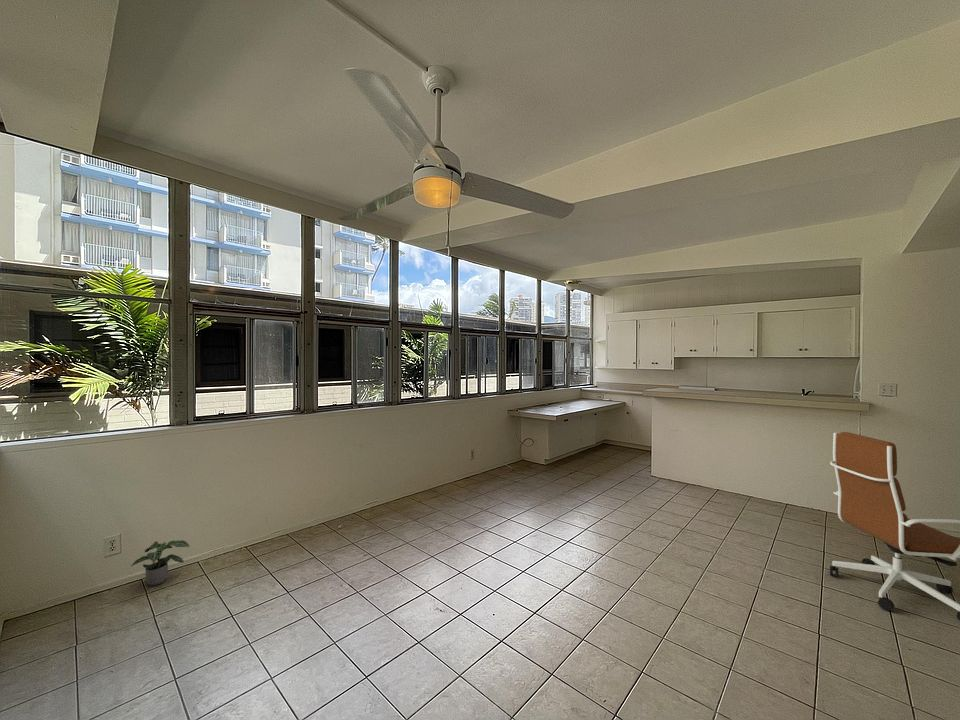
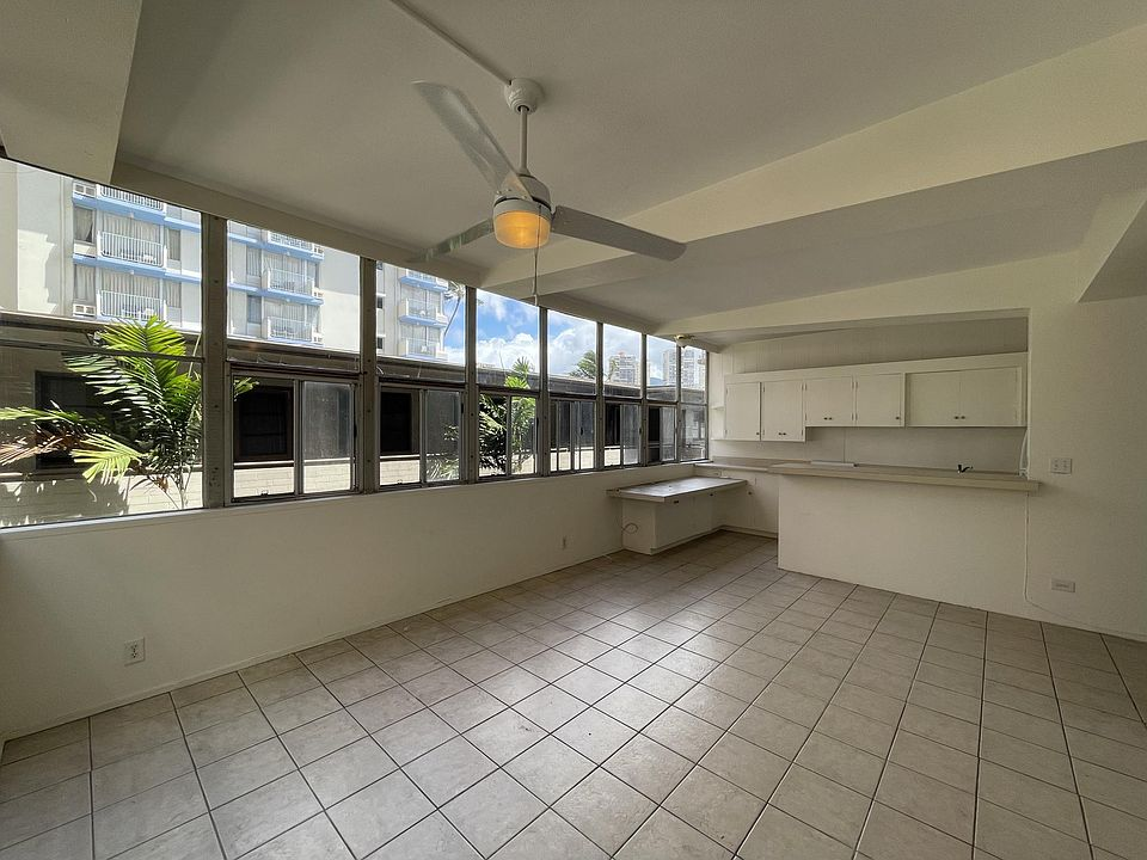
- potted plant (160, 561)
- office chair (903, 515)
